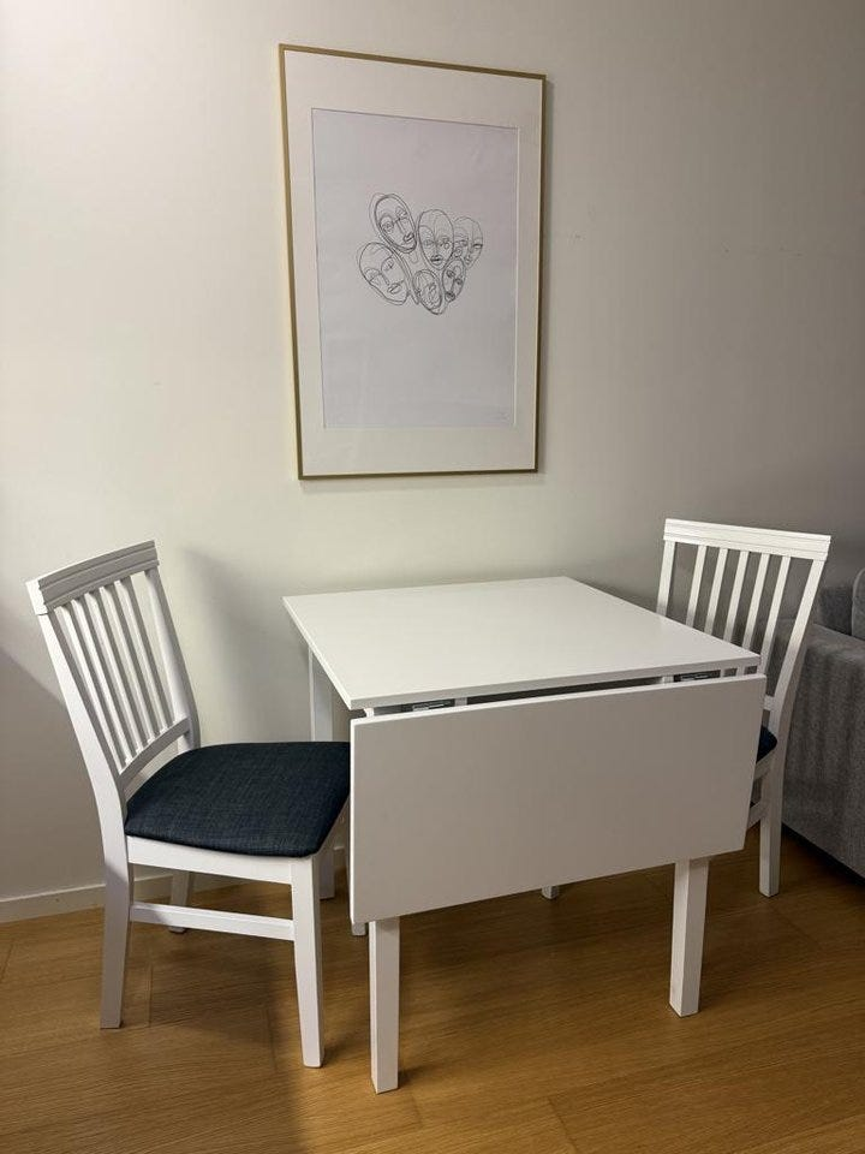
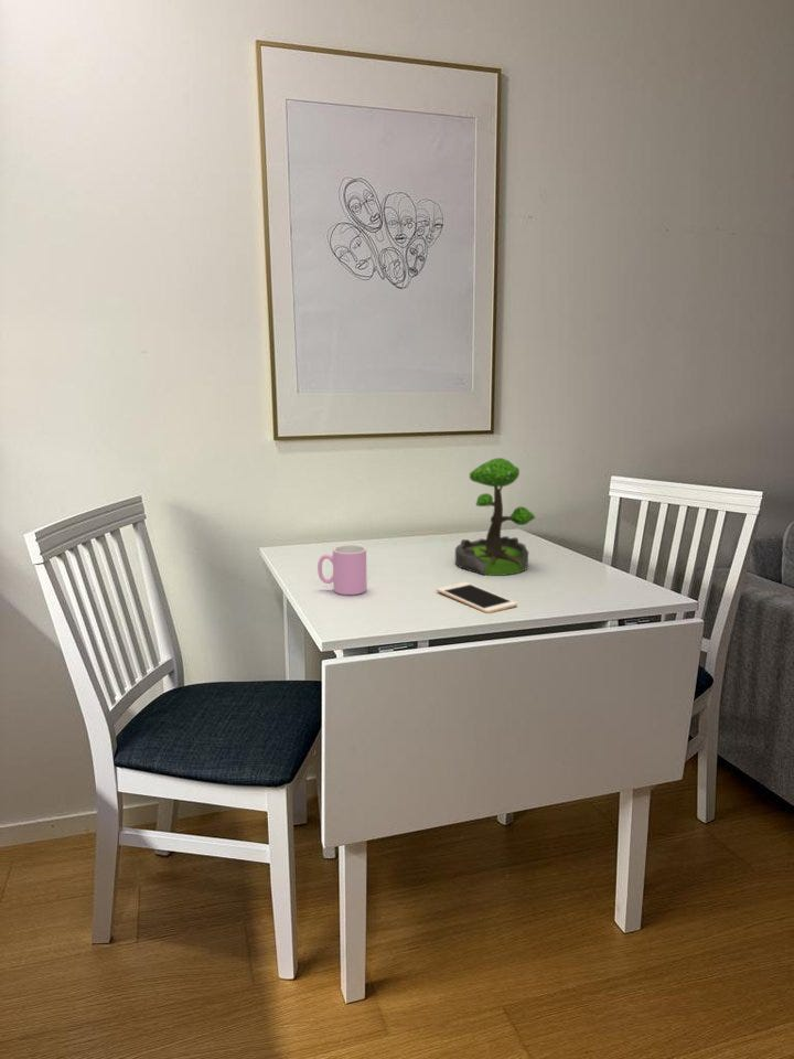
+ plant (495, 511)
+ cup (342, 569)
+ cell phone (475, 597)
